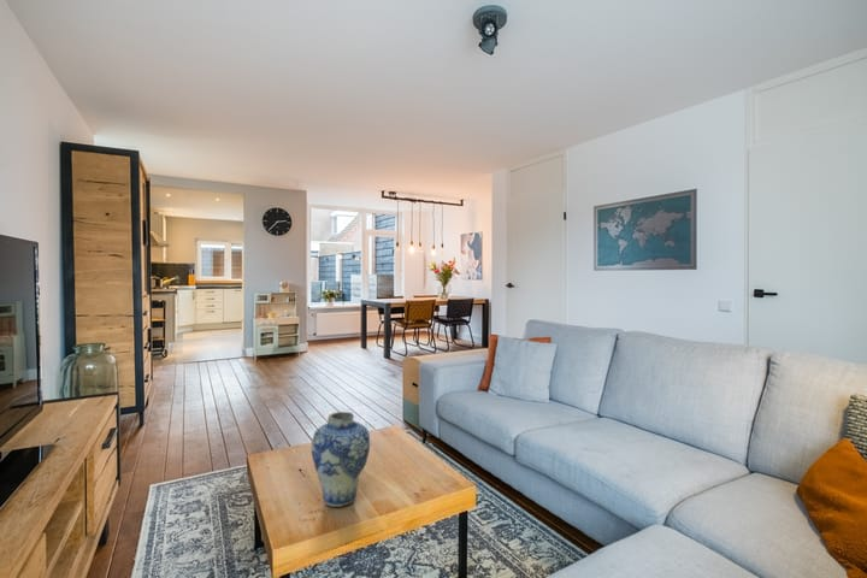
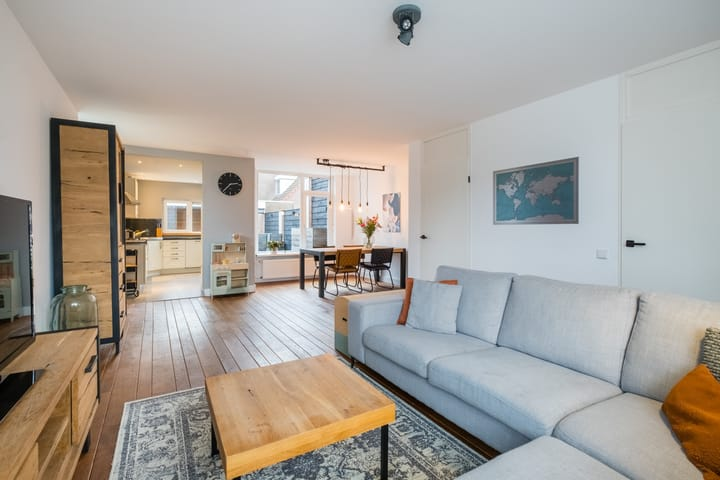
- vase (341, 458)
